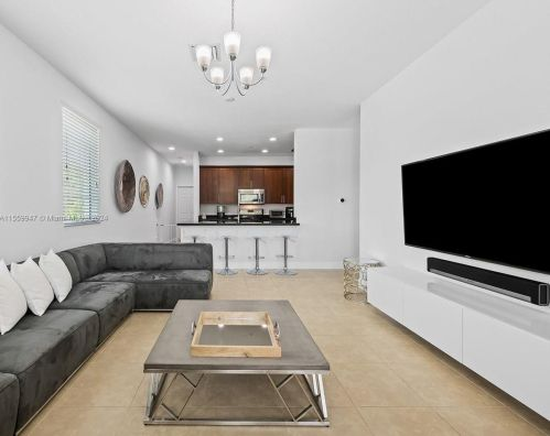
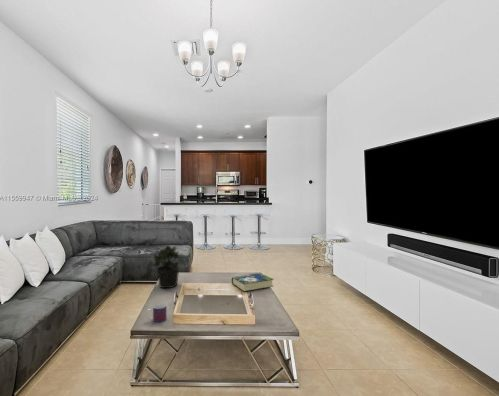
+ mug (156, 313)
+ potted plant (167, 265)
+ book (252, 281)
